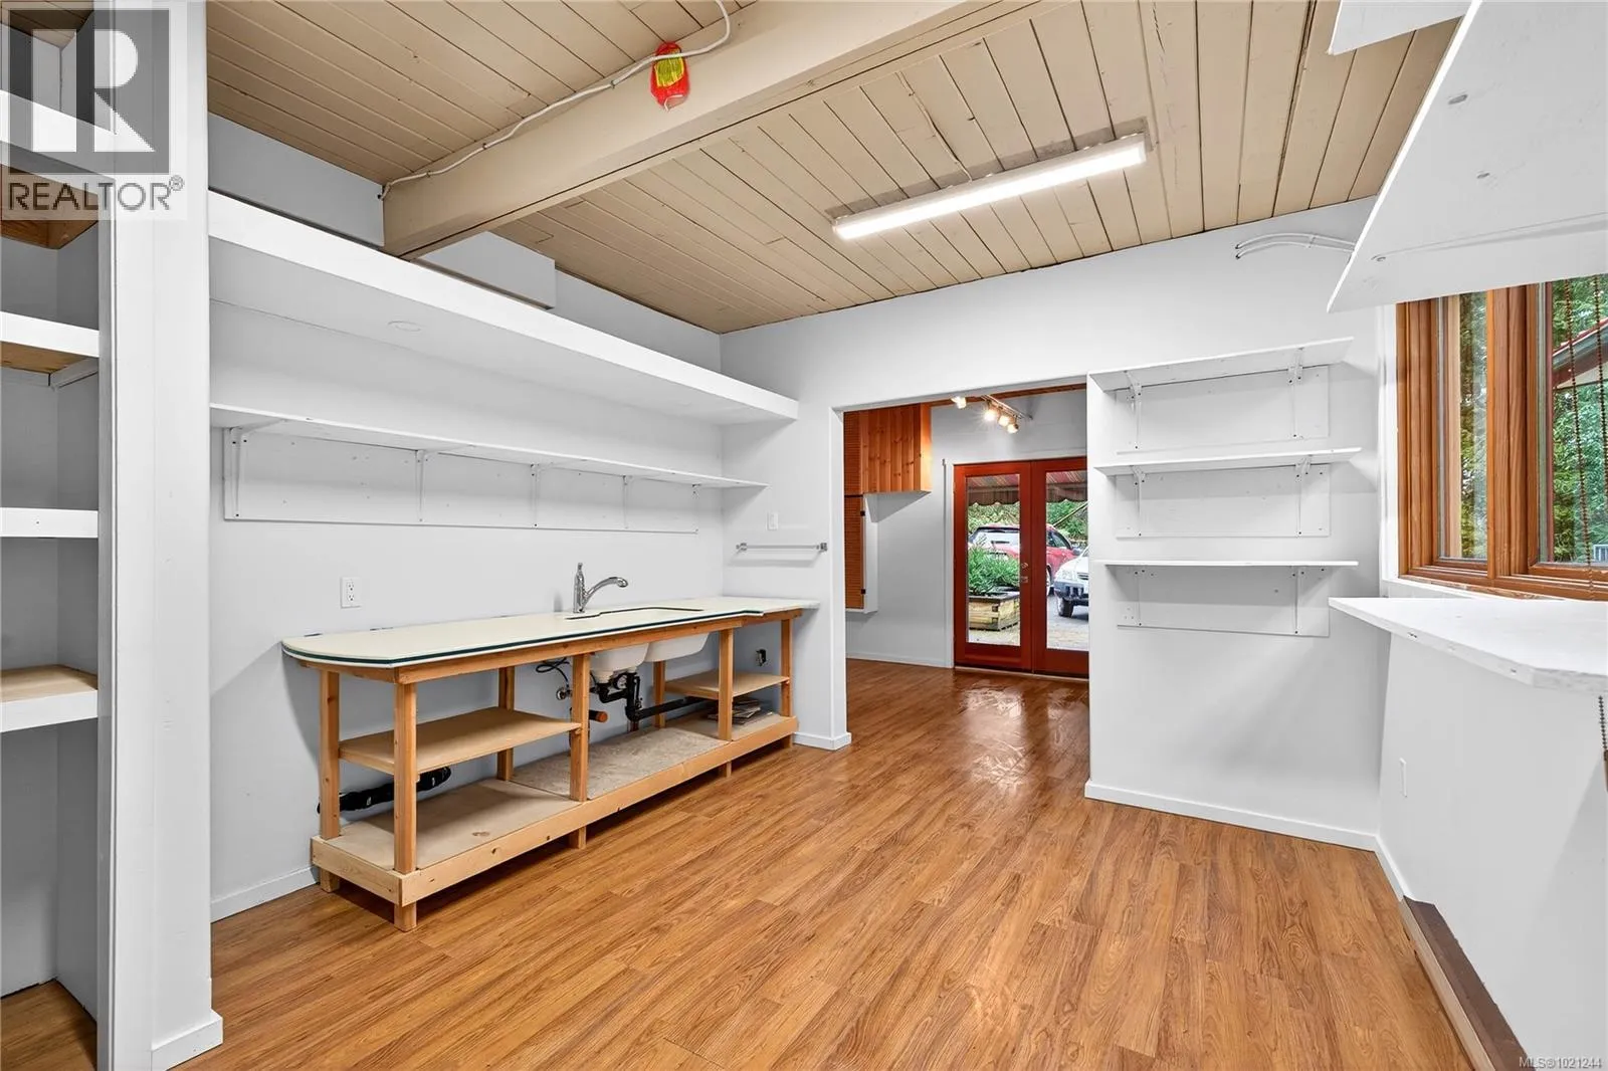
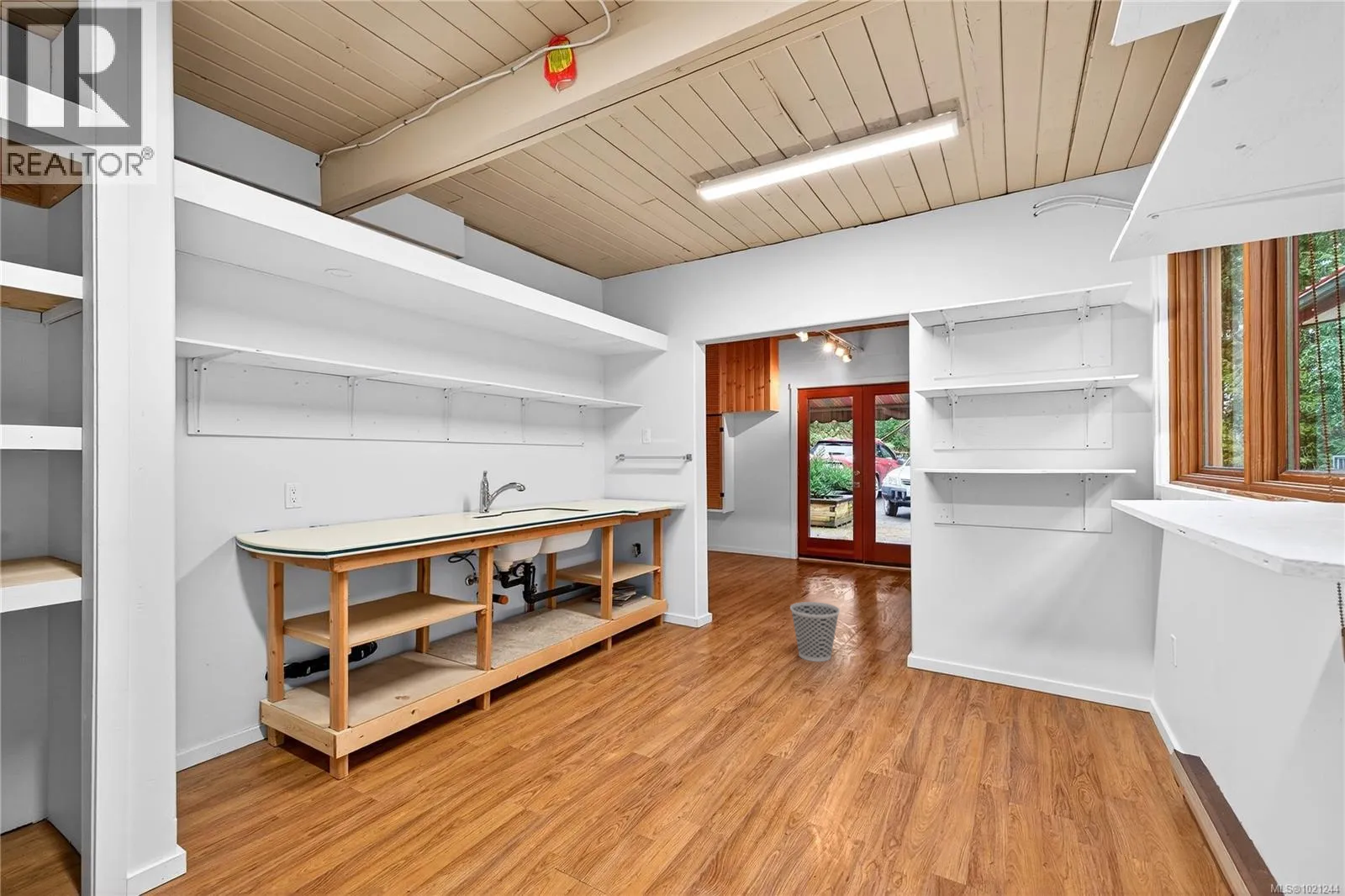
+ wastebasket (815, 632)
